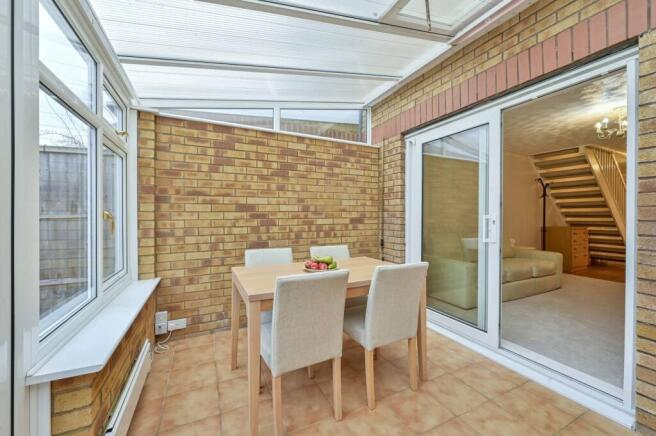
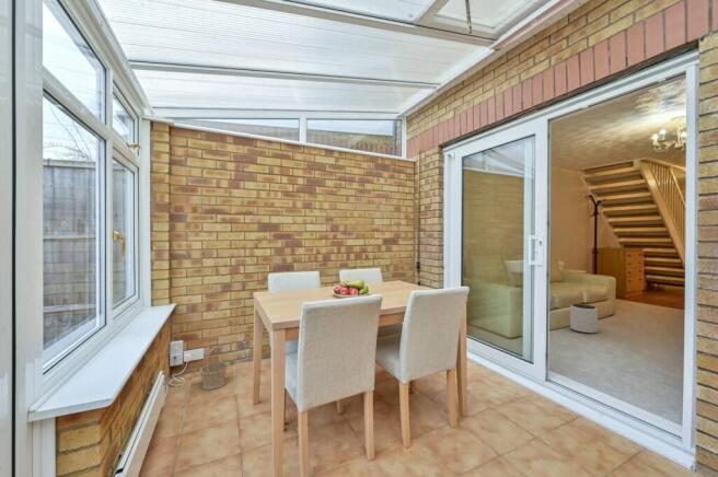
+ plant pot (583, 317)
+ basket (213, 365)
